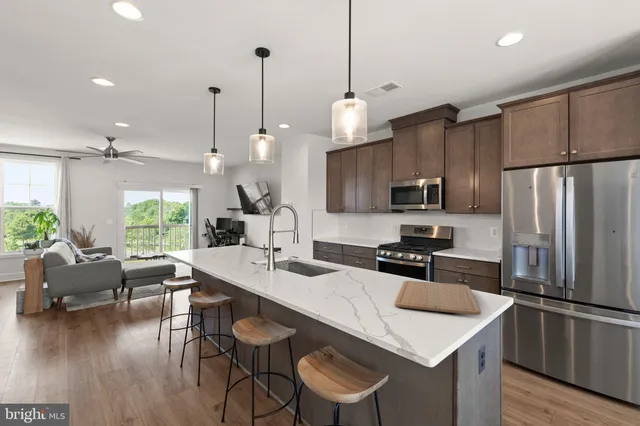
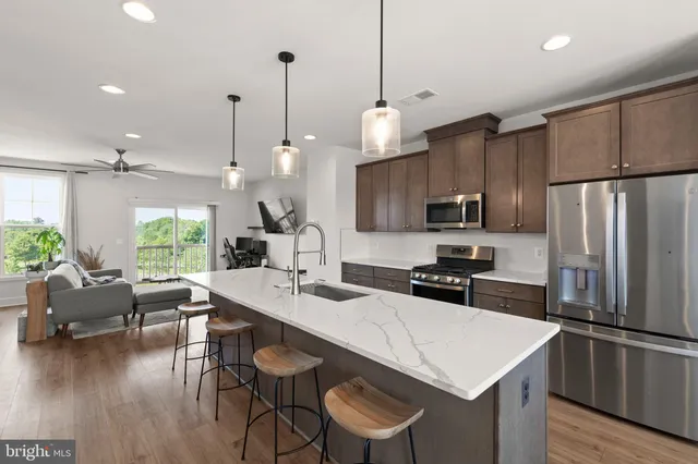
- chopping board (435, 294)
